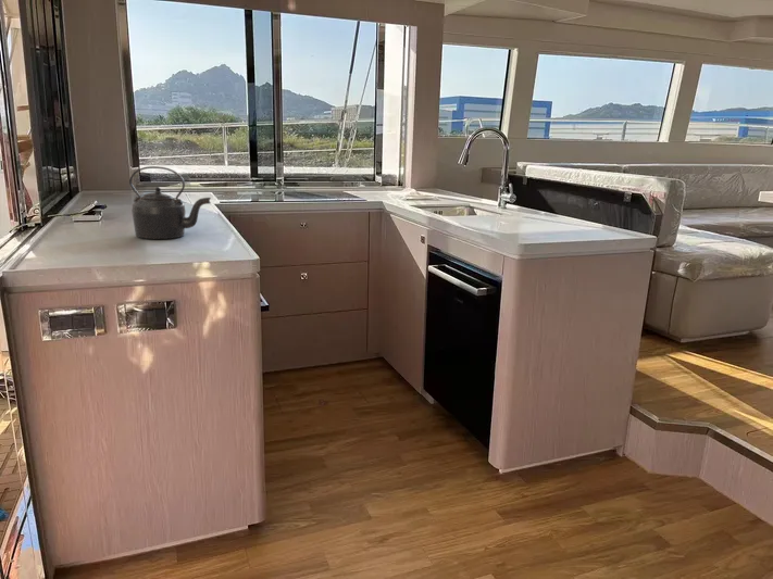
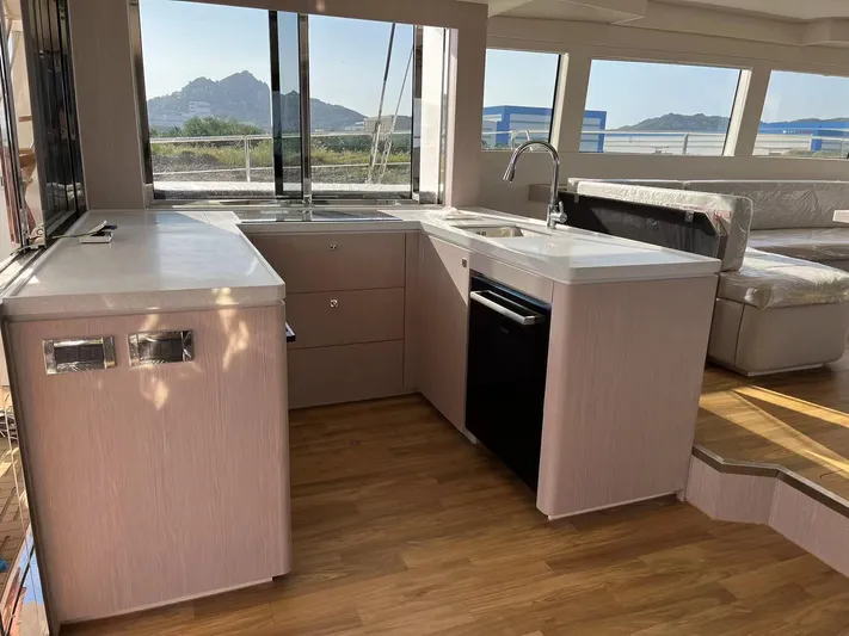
- kettle (171, 201)
